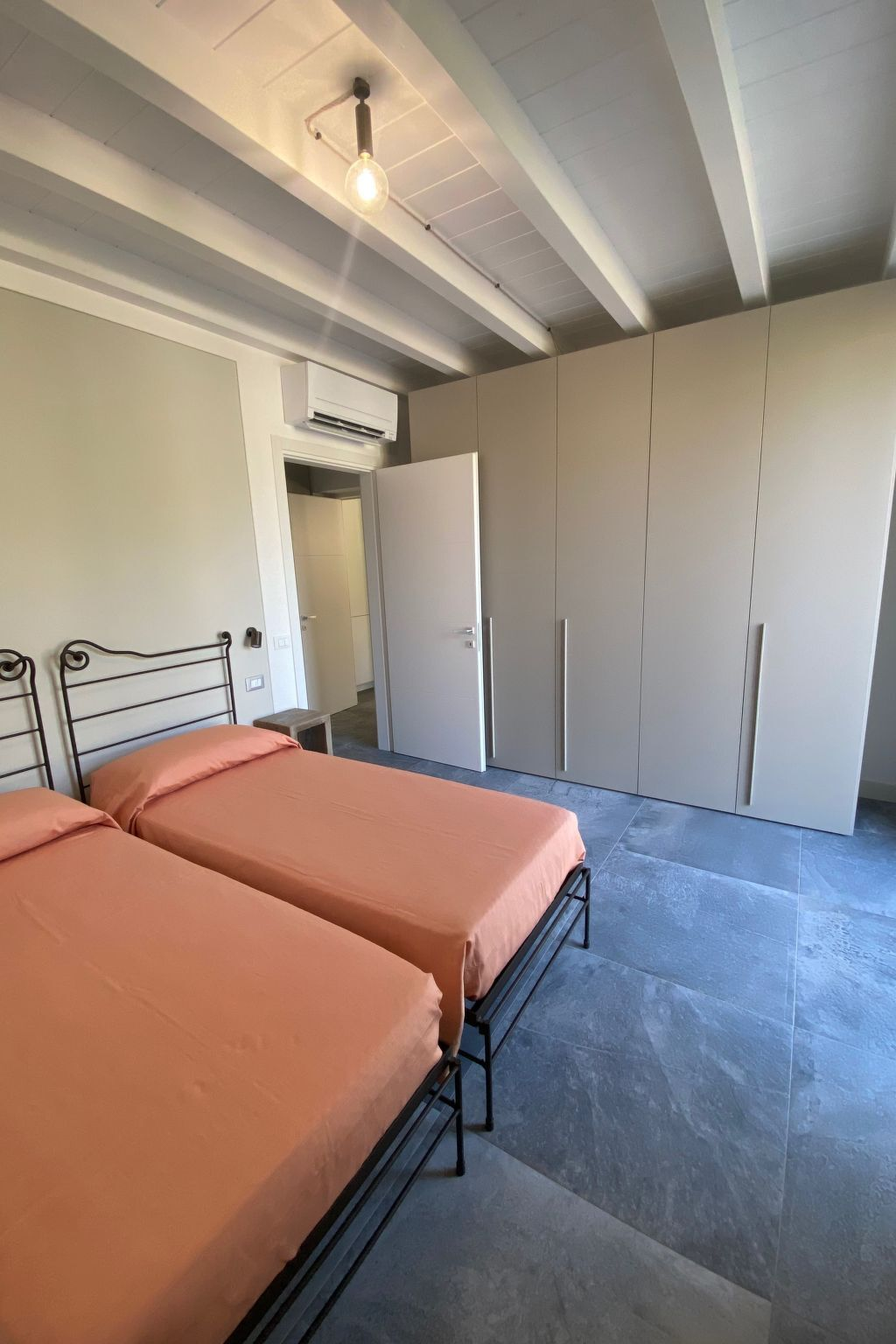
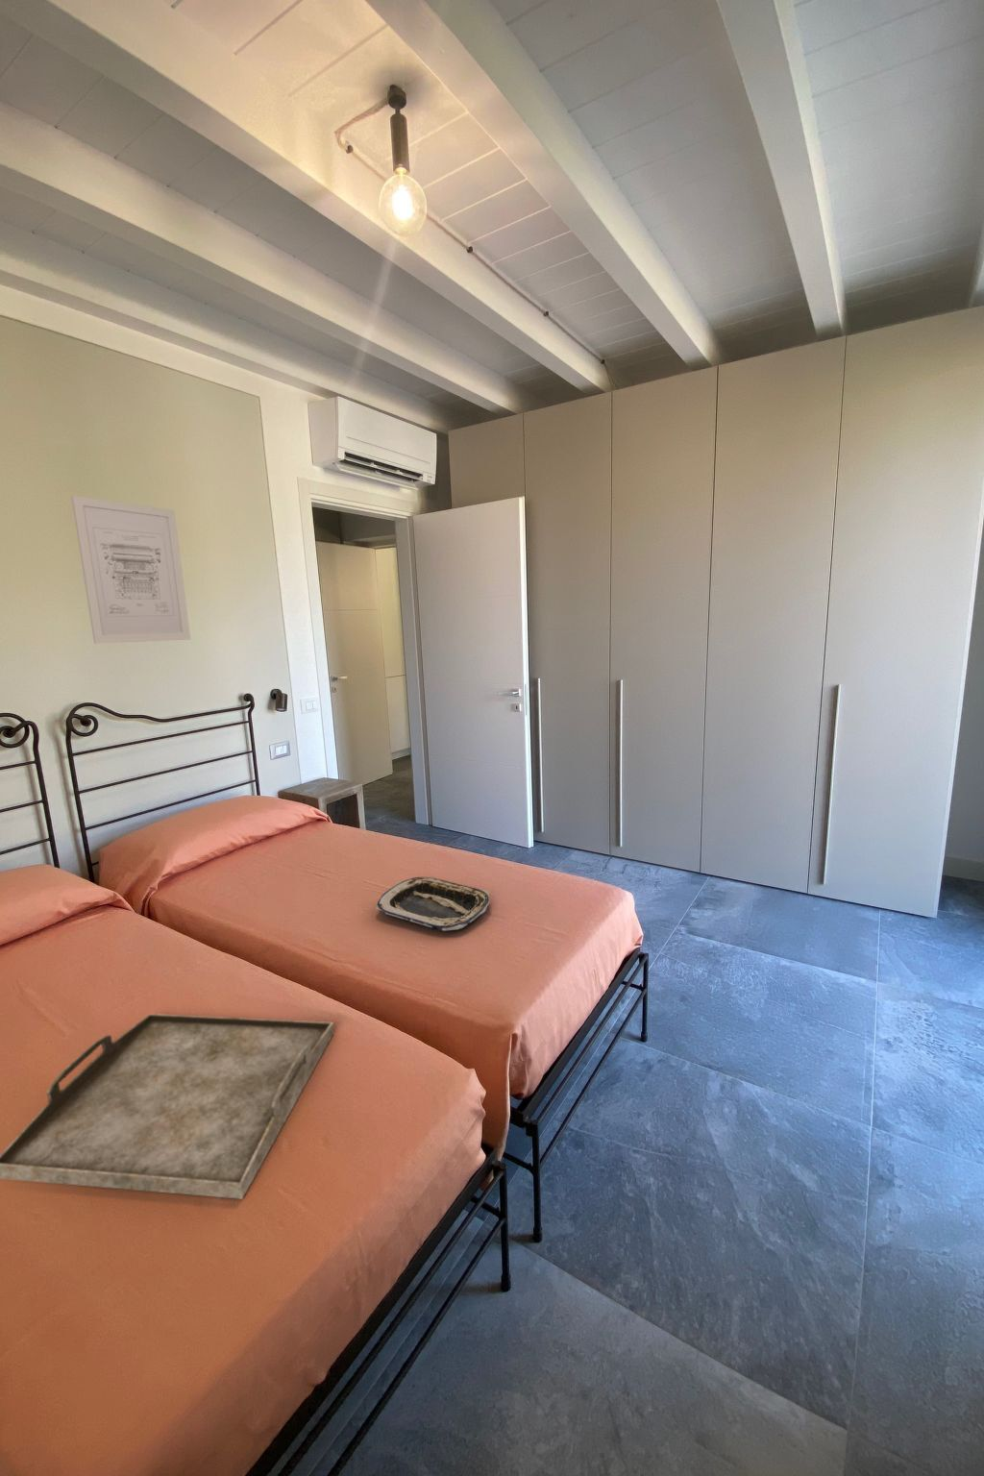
+ wall art (135, 573)
+ tray (433, 903)
+ serving tray (186, 1078)
